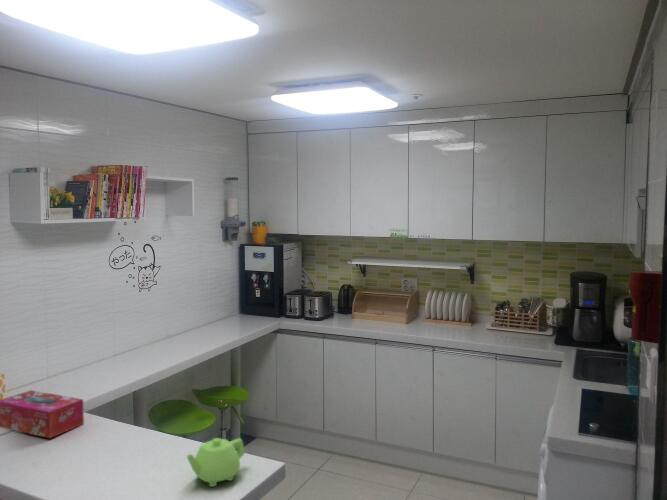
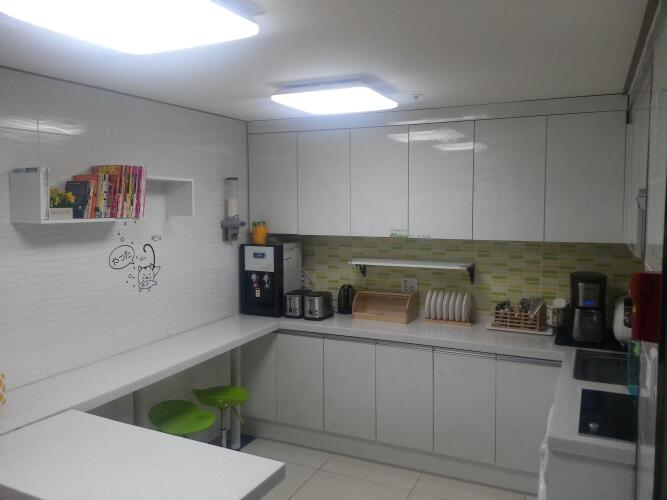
- tissue box (40, 412)
- teapot (216, 458)
